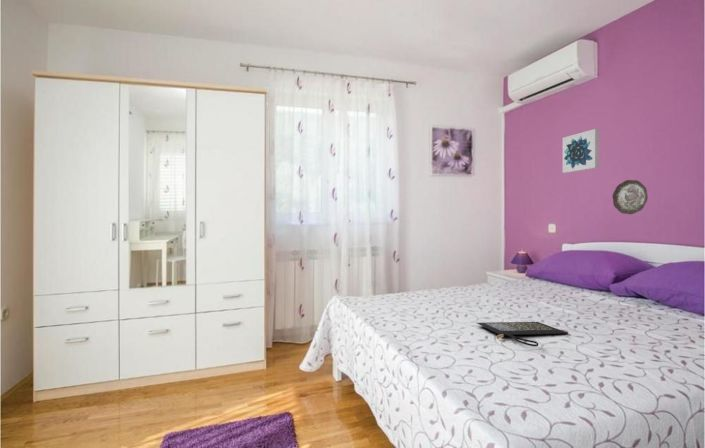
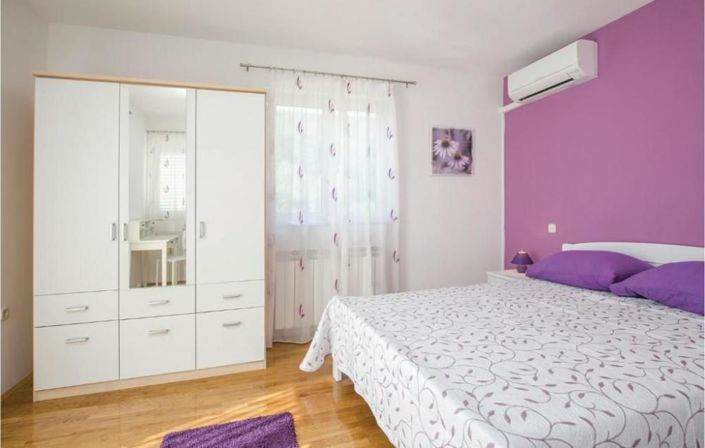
- decorative plate (630, 197)
- clutch bag (518, 328)
- wall art (579, 152)
